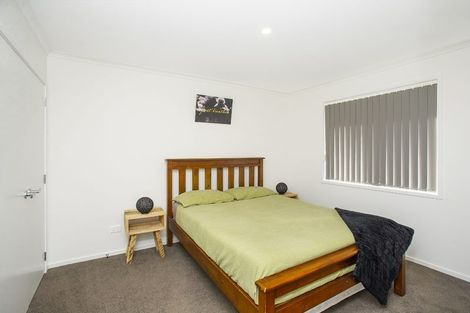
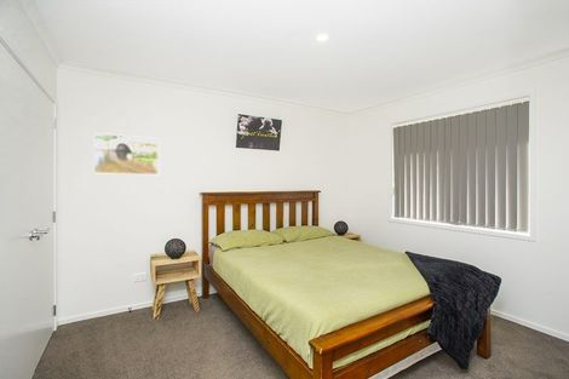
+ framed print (127, 155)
